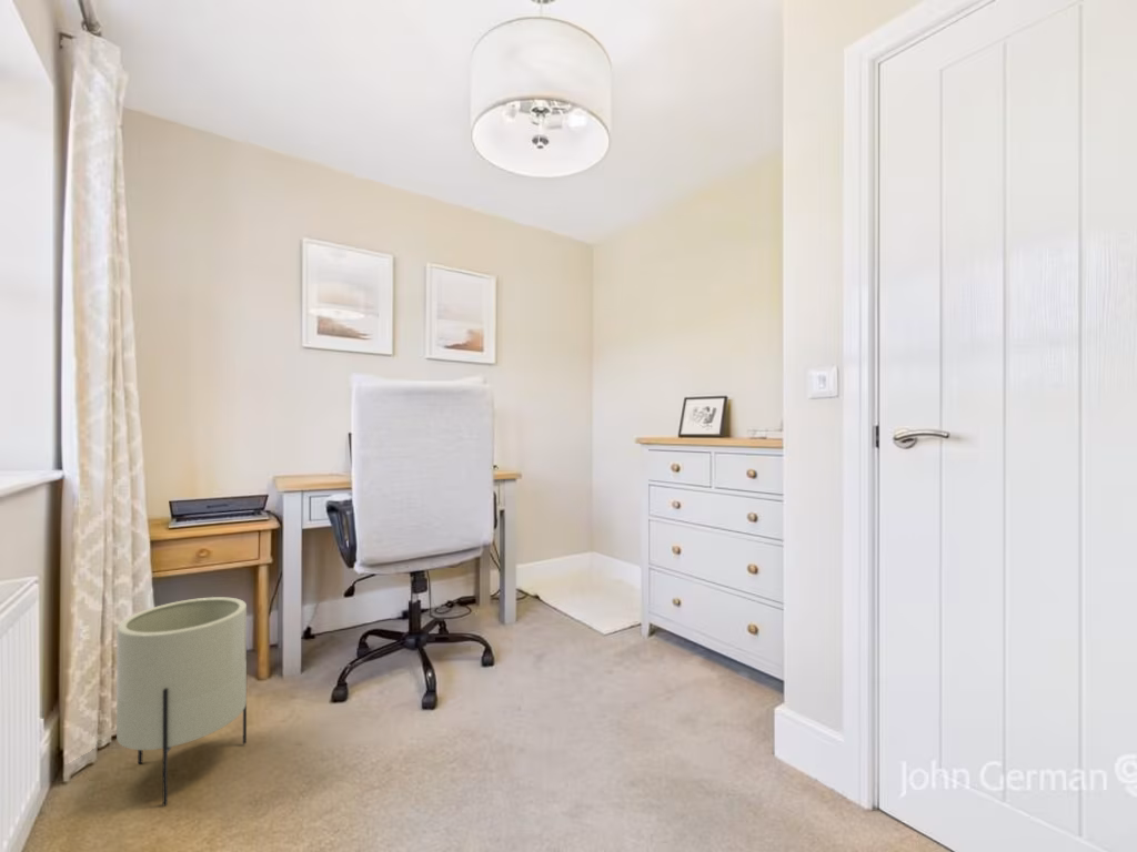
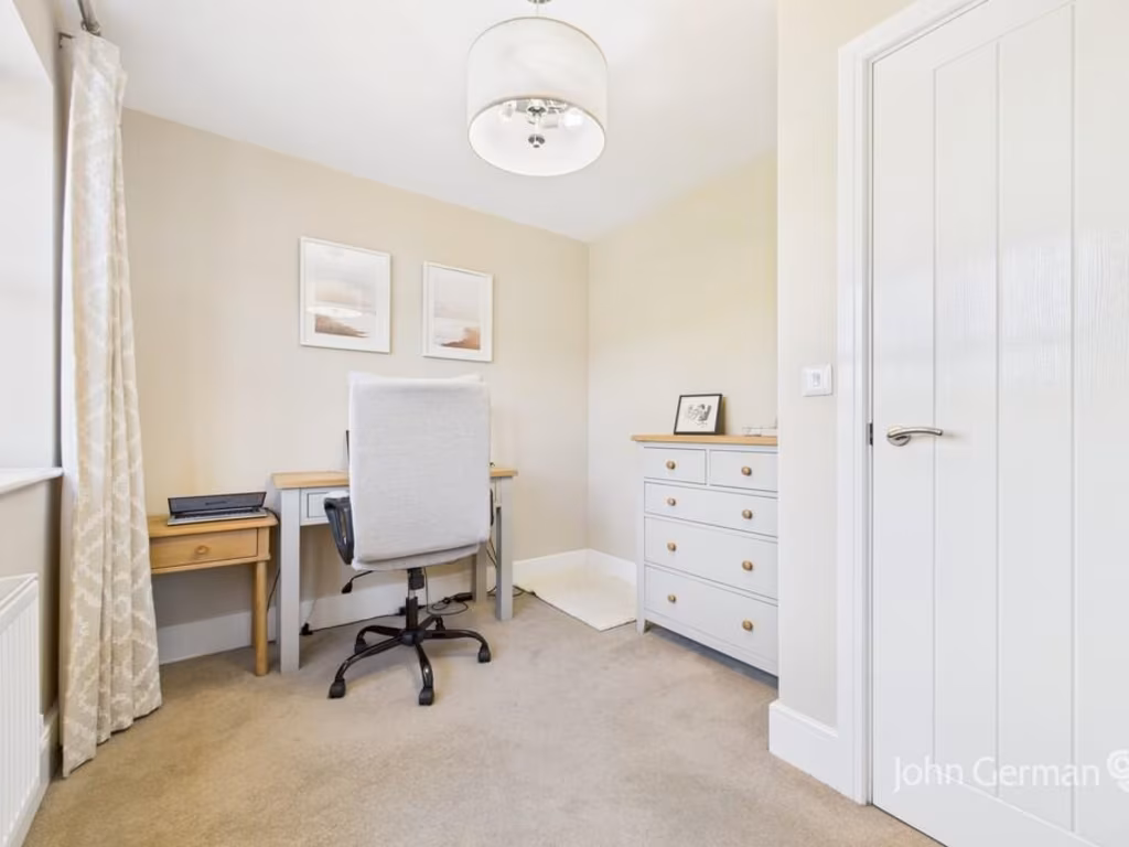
- planter (184, 691)
